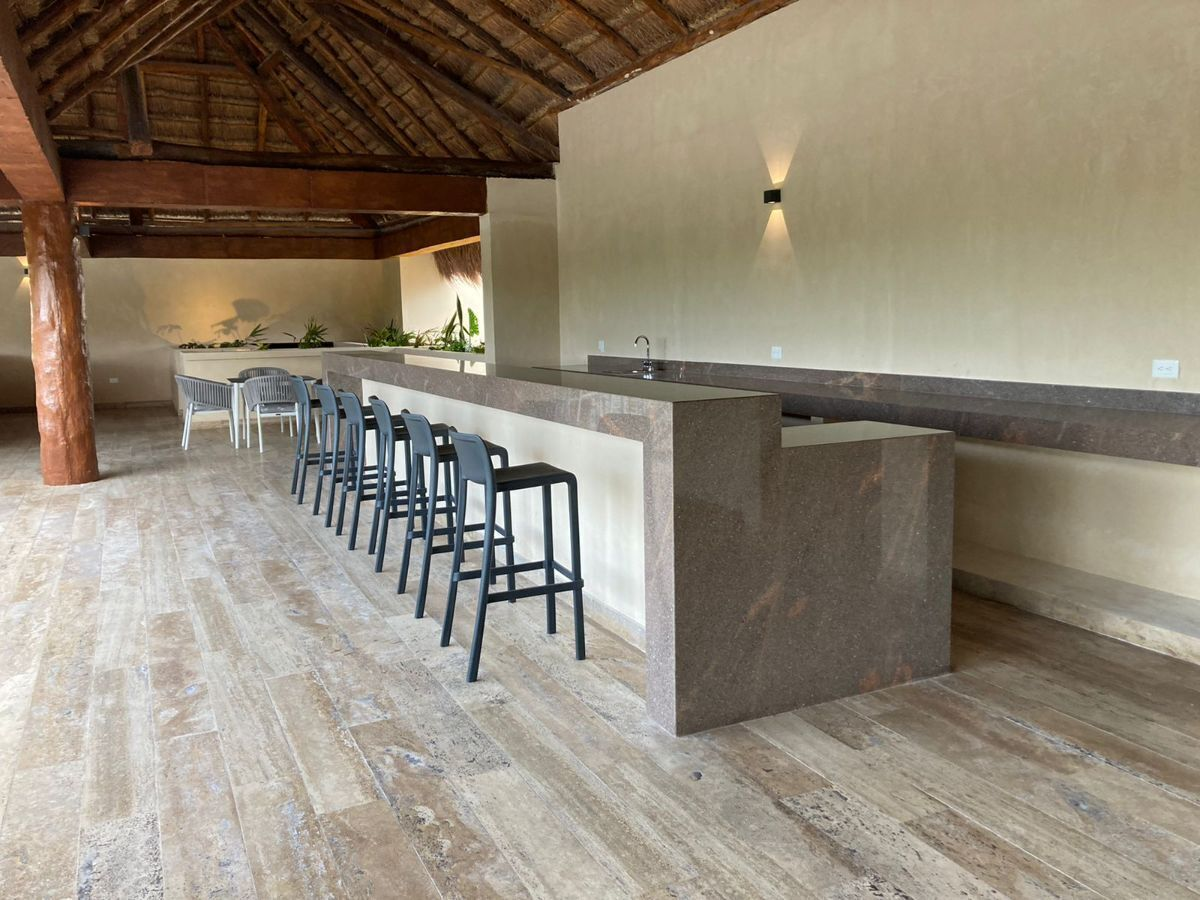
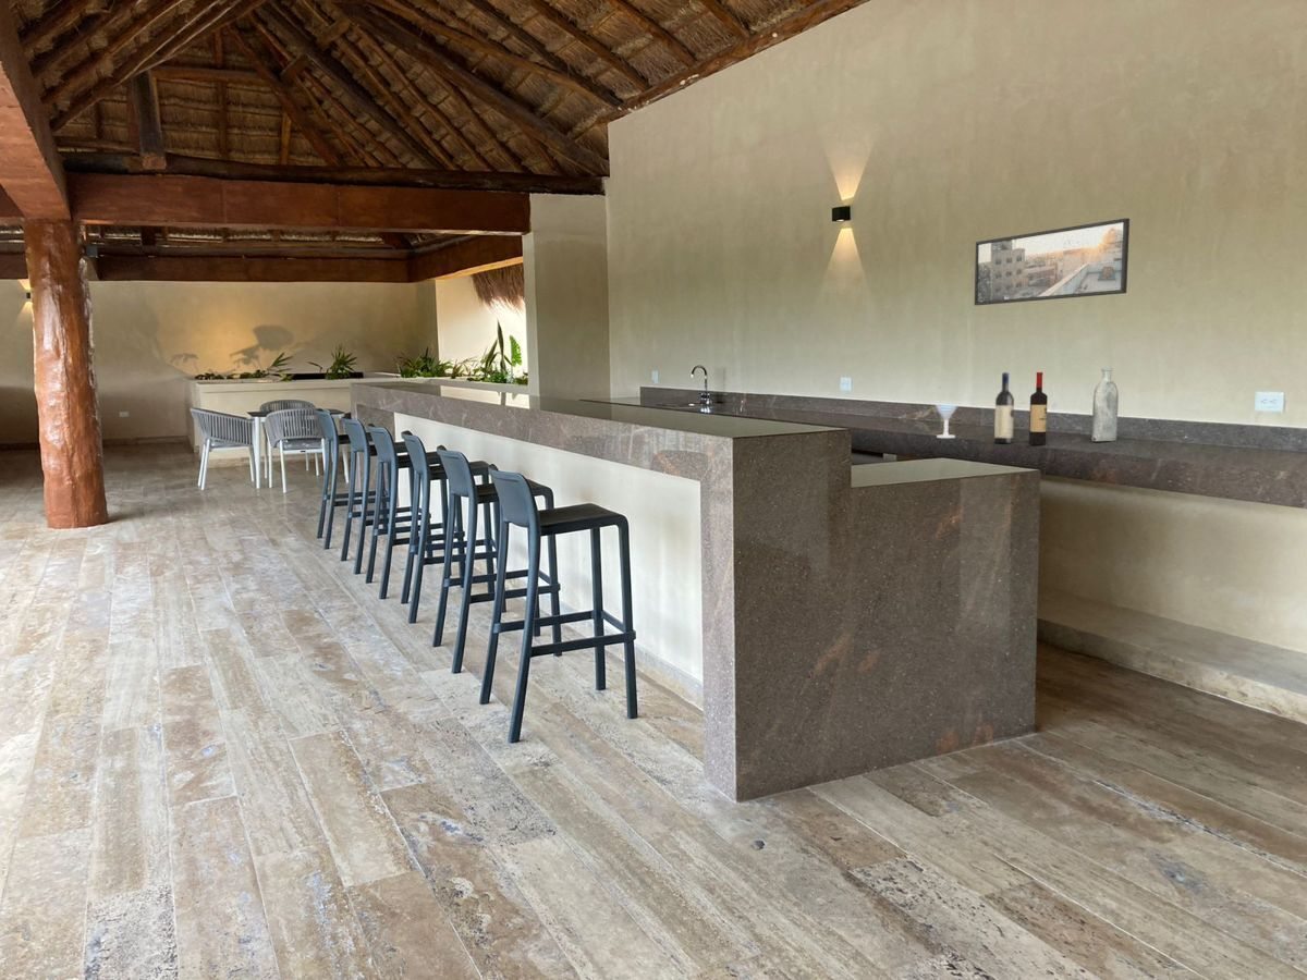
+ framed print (1045, 265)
+ cocktail glass (945, 420)
+ wine bottle (1038, 408)
+ bottle (1104, 404)
+ wine bottle (1004, 407)
